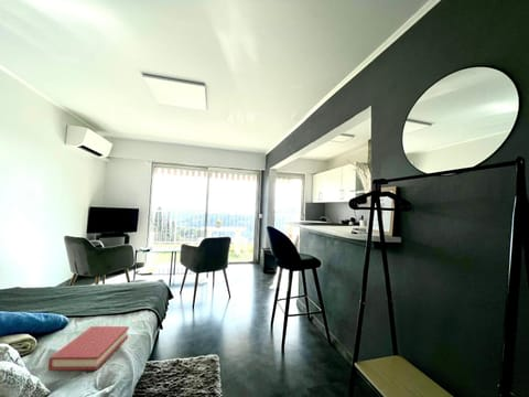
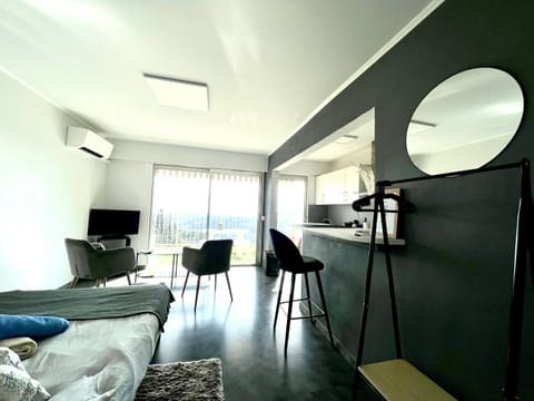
- hardback book (93, 345)
